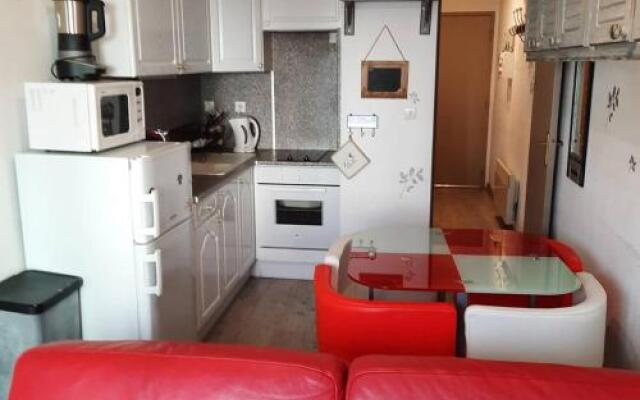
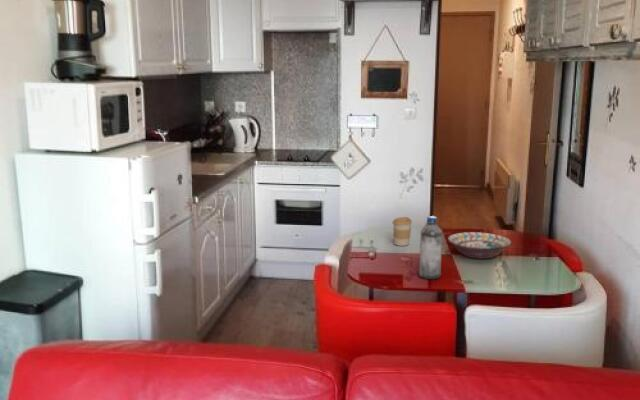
+ water bottle (430, 246)
+ coffee cup (401, 230)
+ decorative bowl (478, 247)
